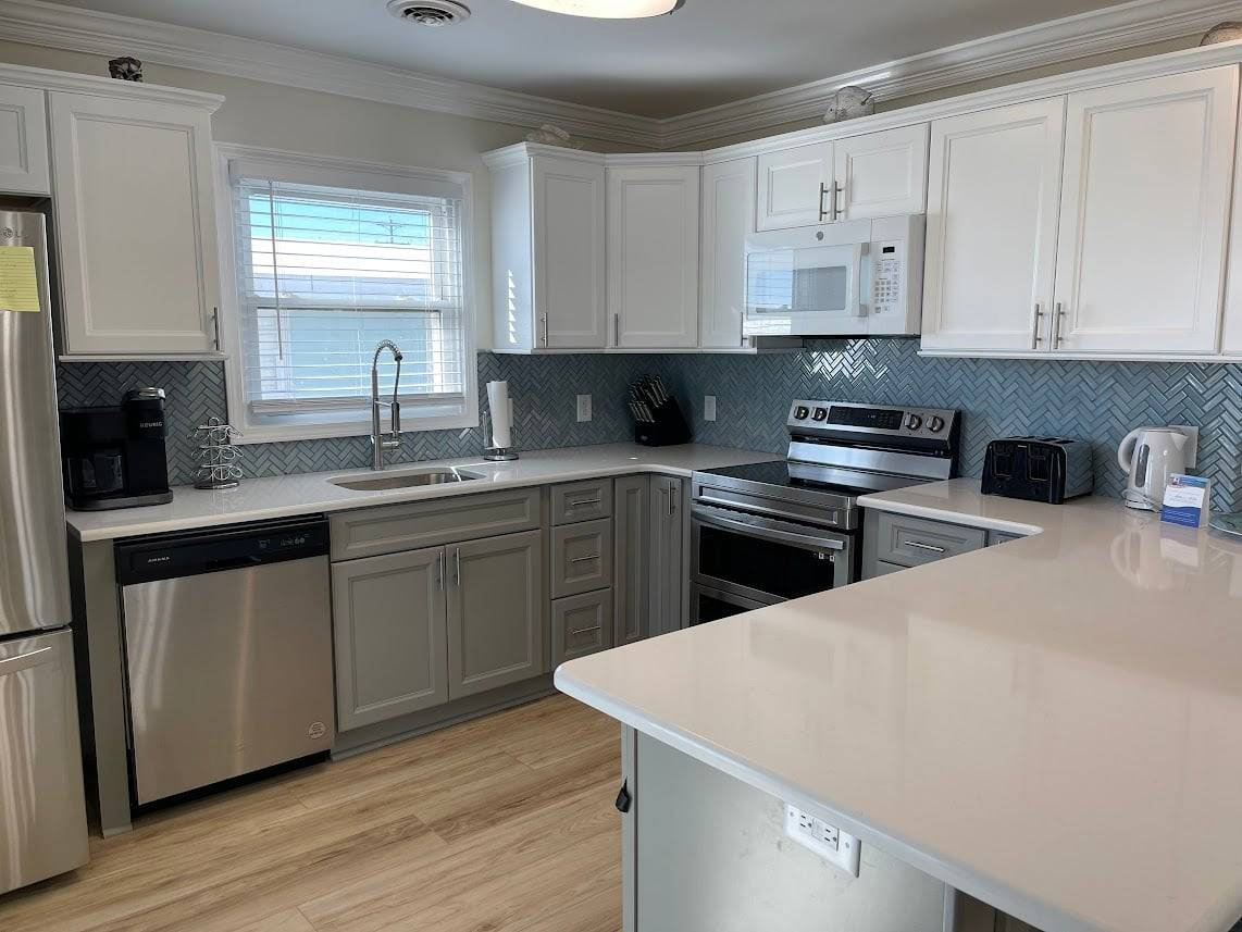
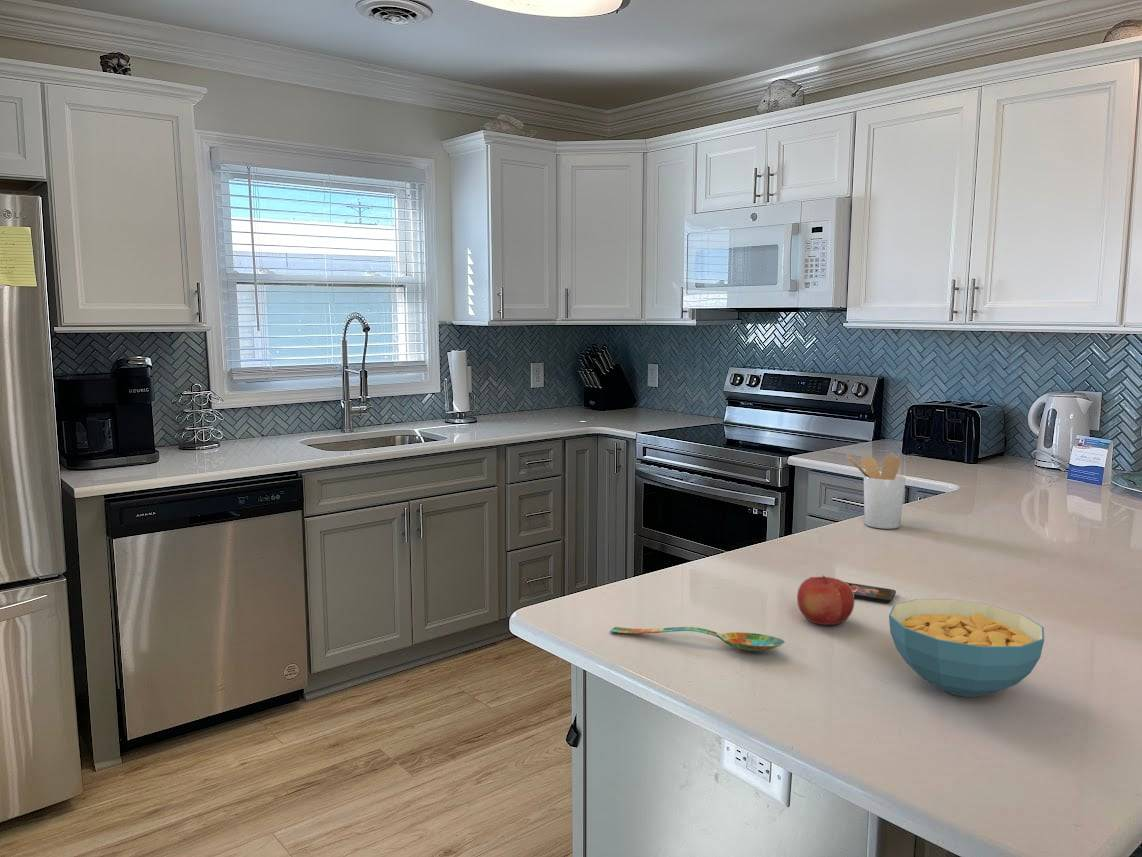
+ utensil holder (873, 488)
+ fruit (825, 597)
+ spoon (695, 631)
+ cereal bowl (962, 654)
+ smartphone (851, 588)
